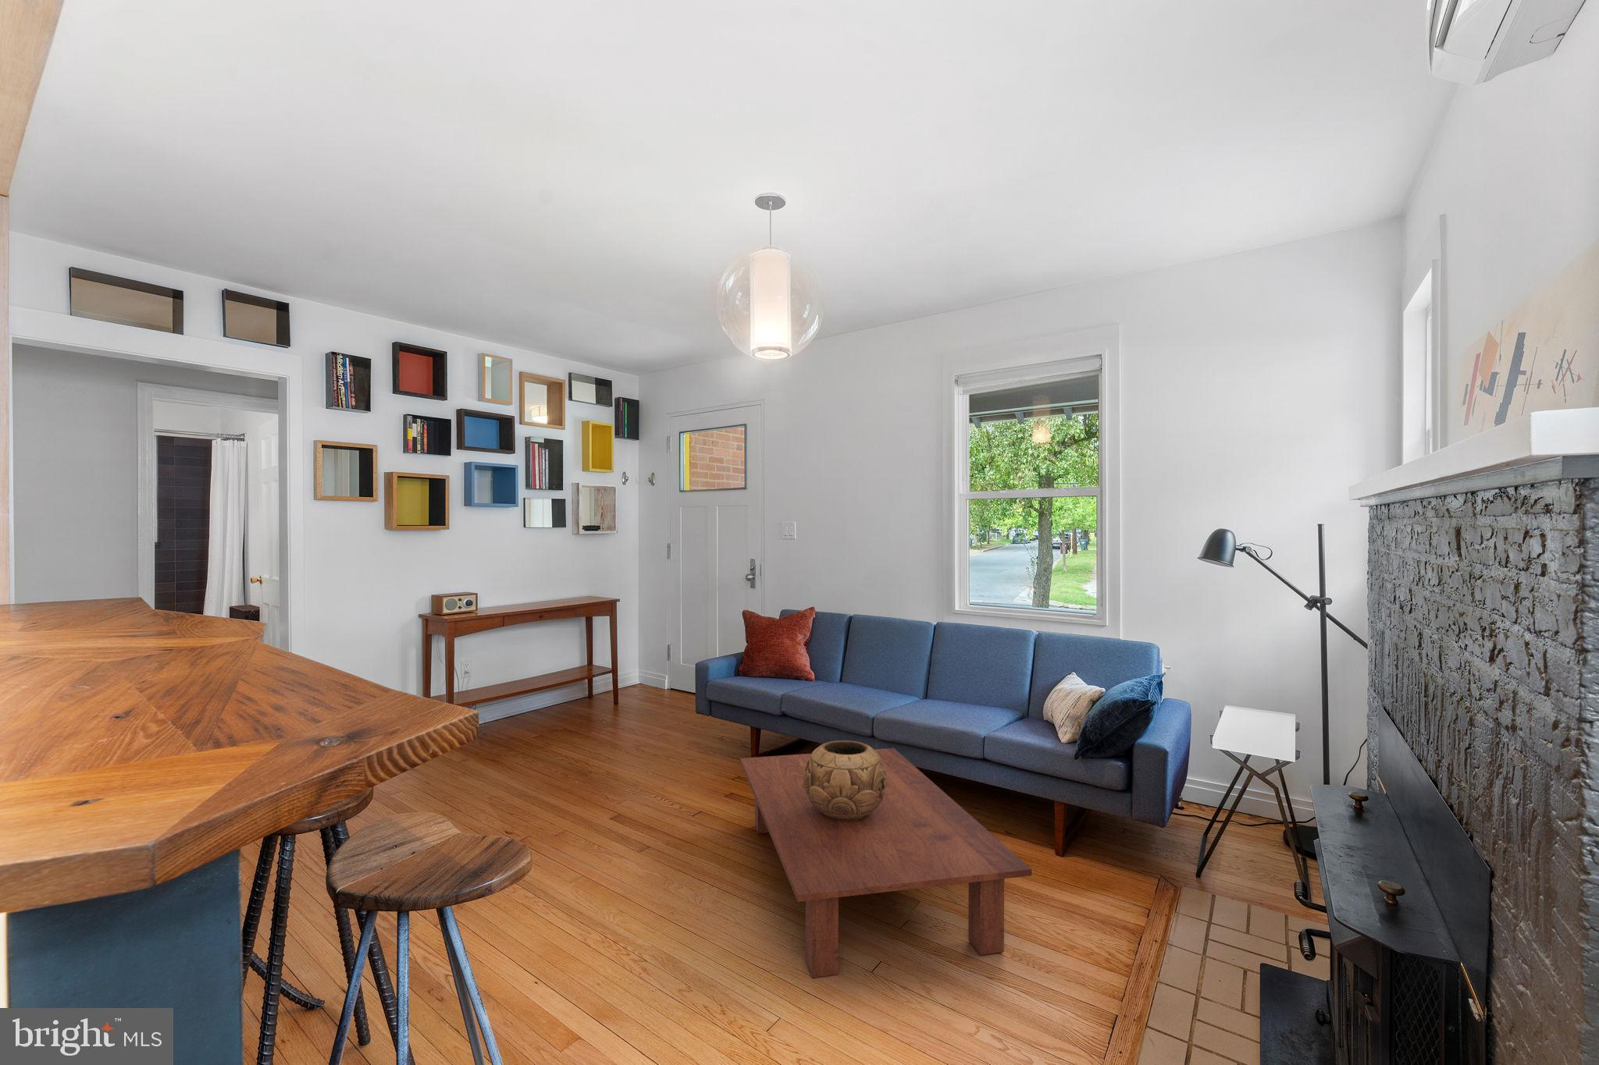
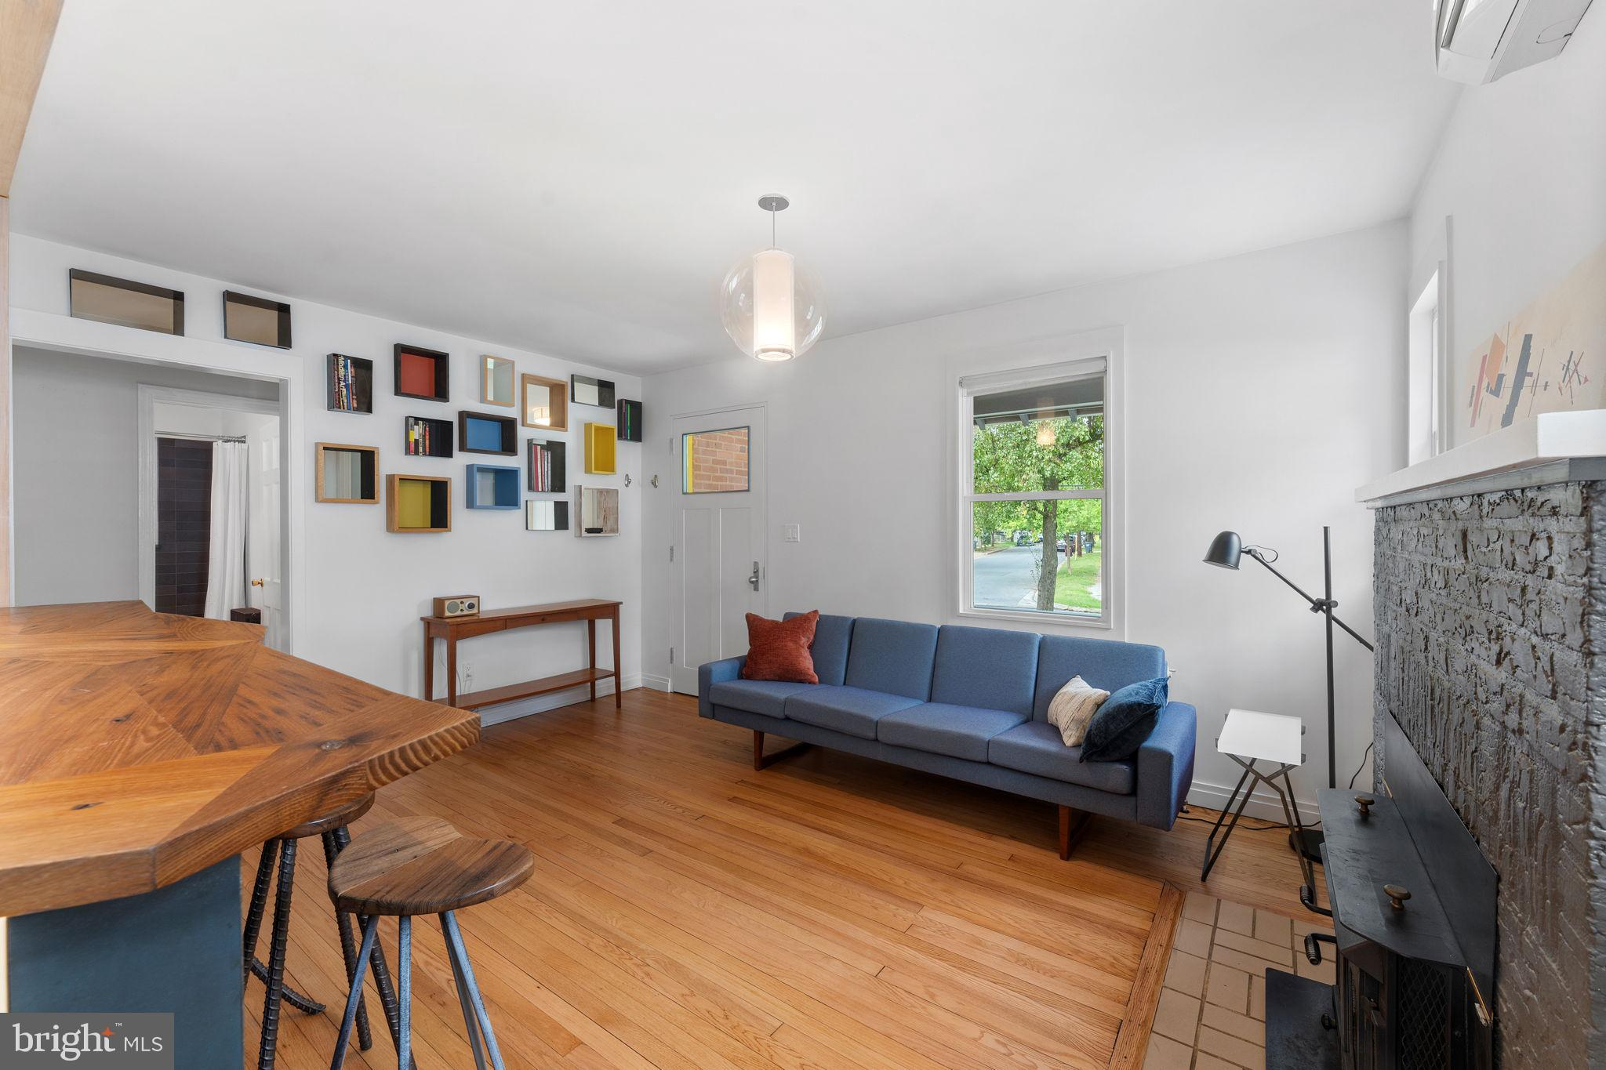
- coffee table (857, 840)
- decorative bowl (845, 779)
